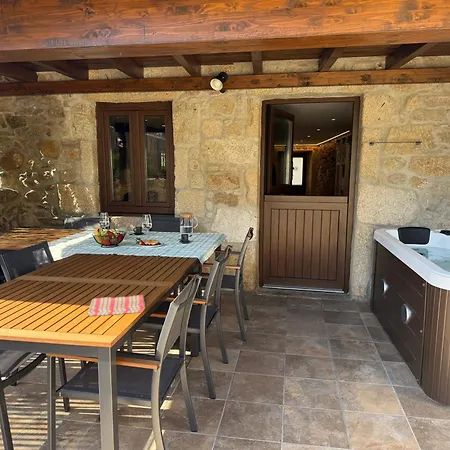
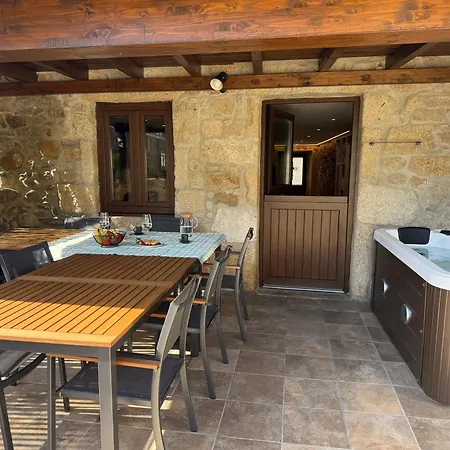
- dish towel (117, 303)
